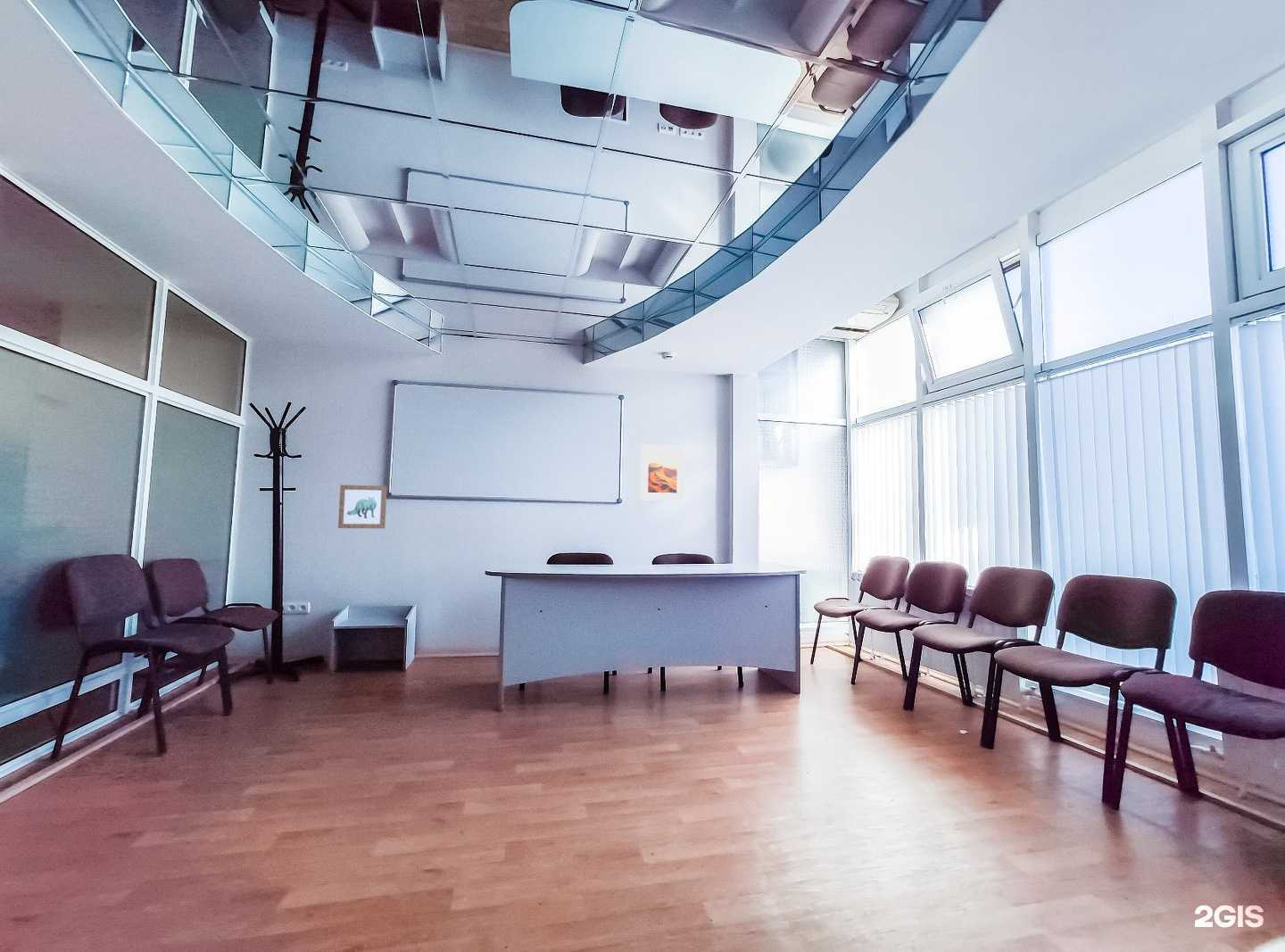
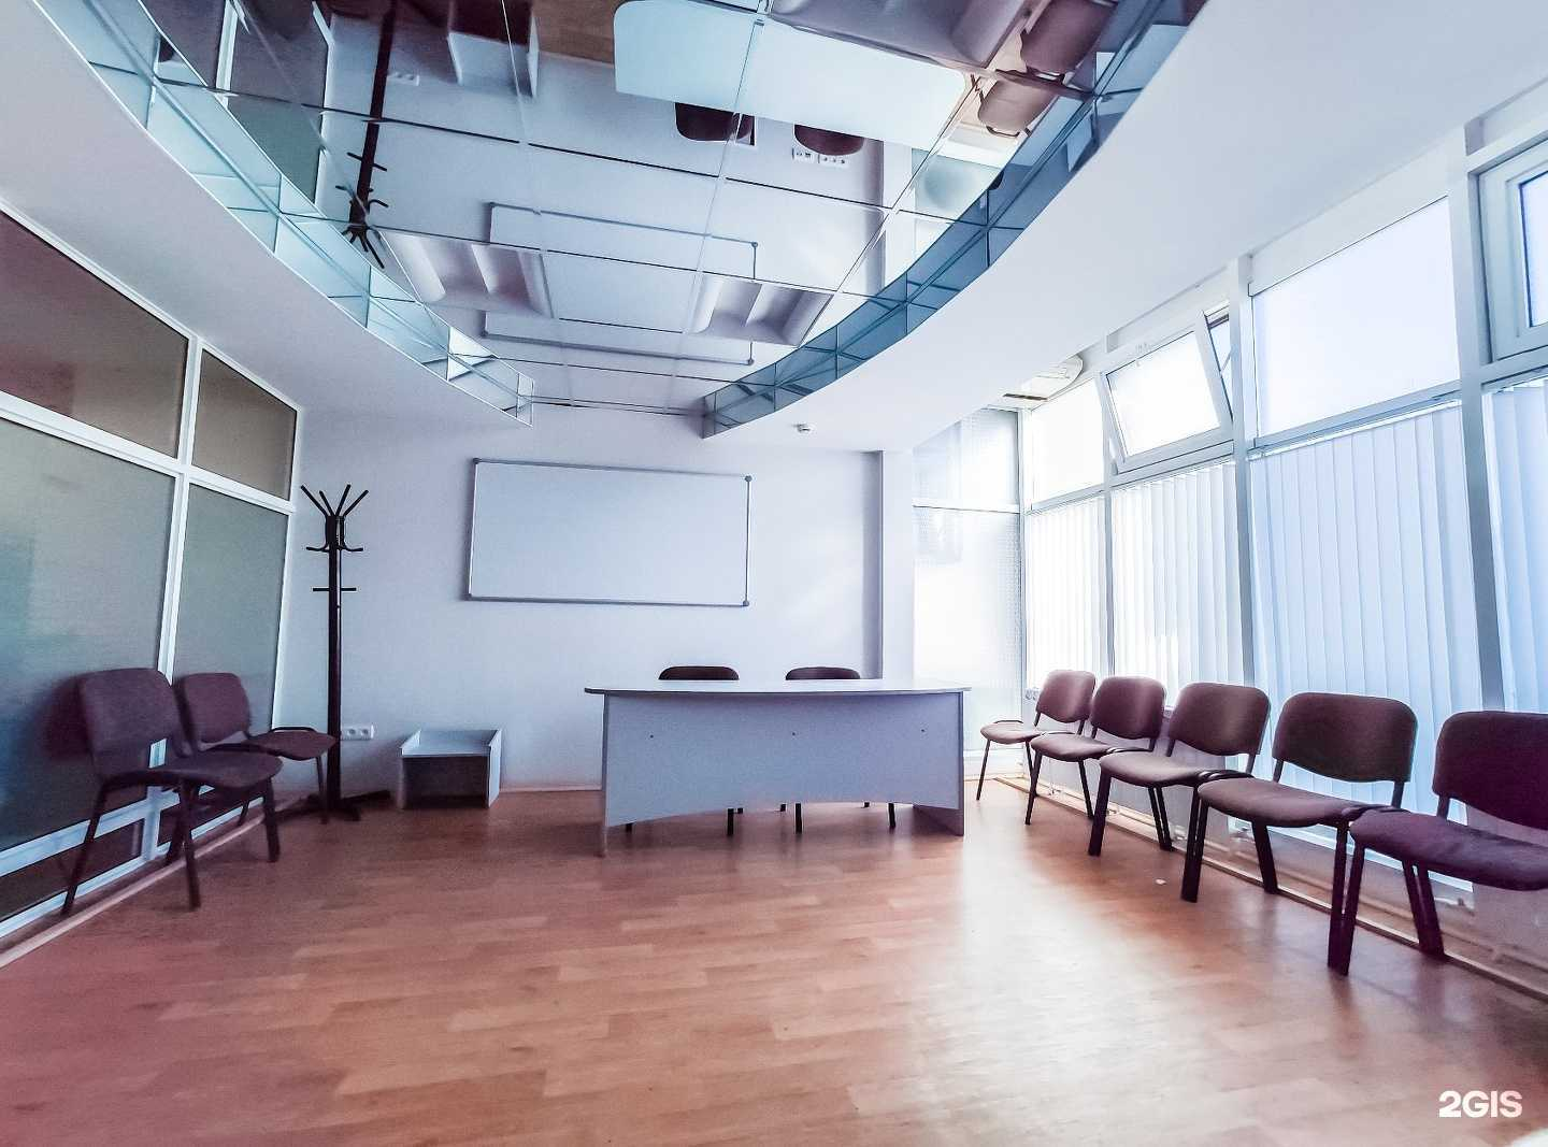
- wall art (362, 507)
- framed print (662, 472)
